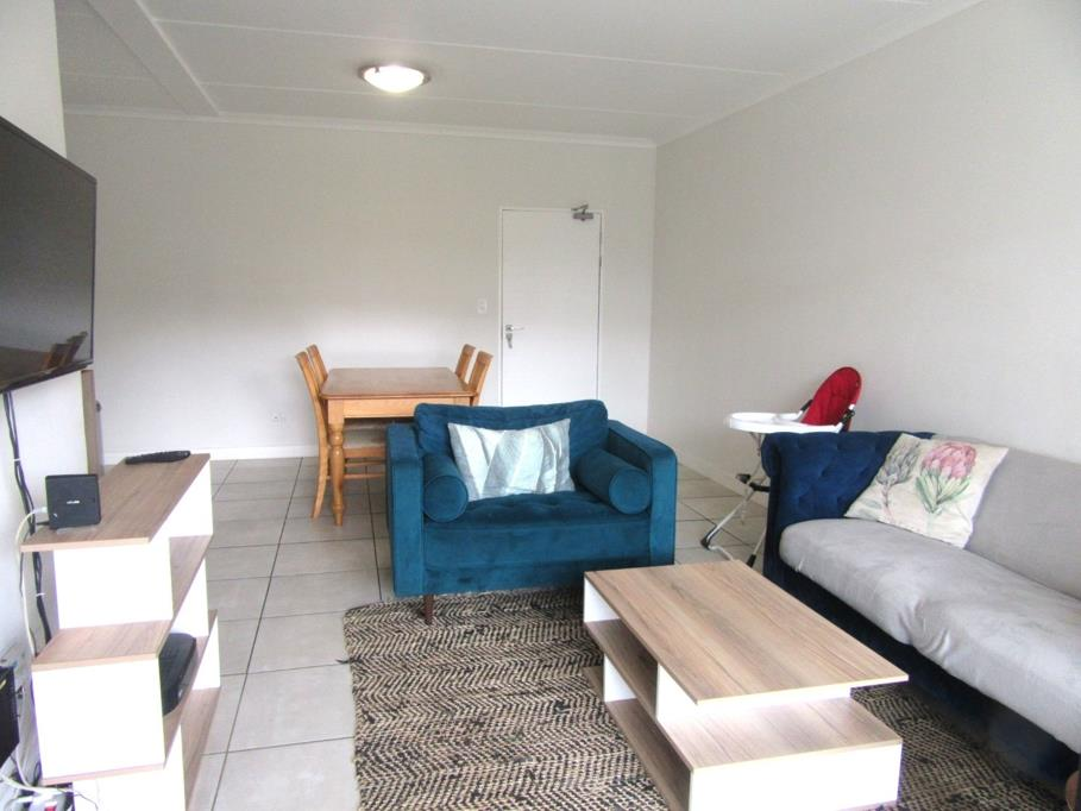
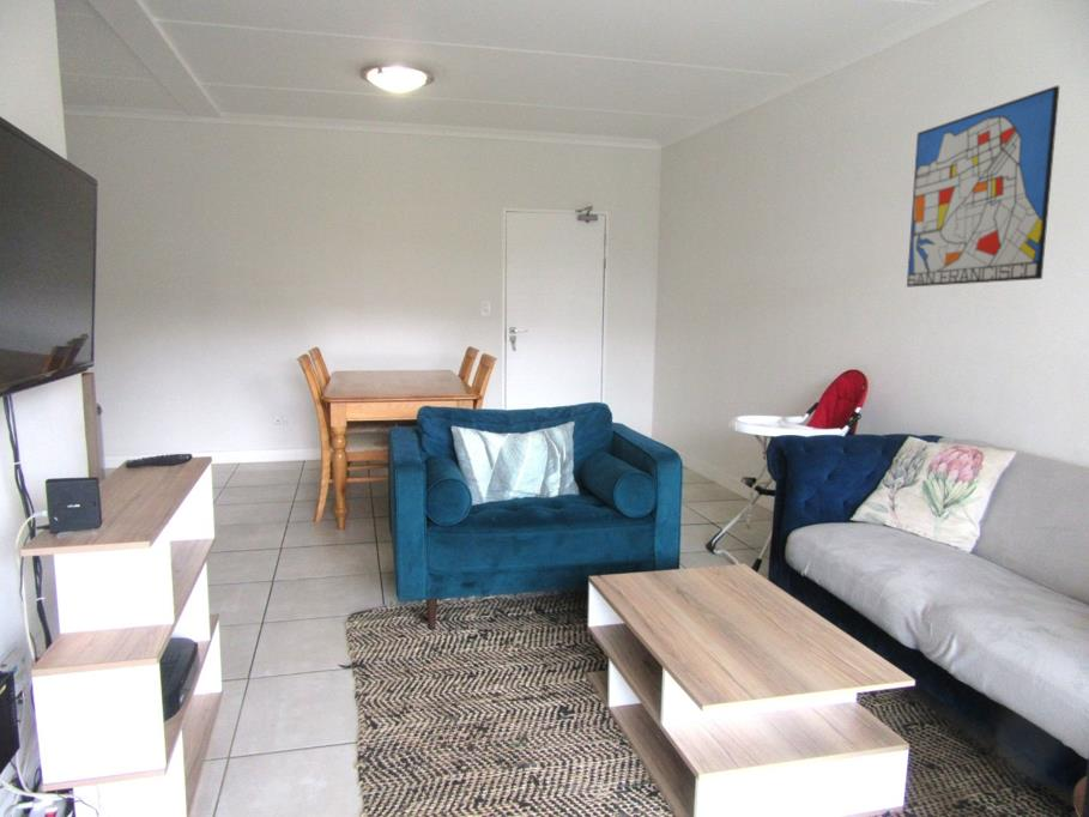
+ wall art (973, 199)
